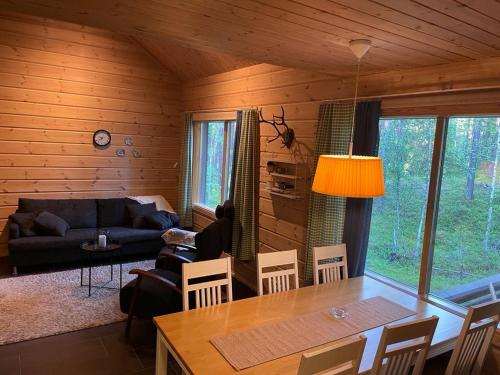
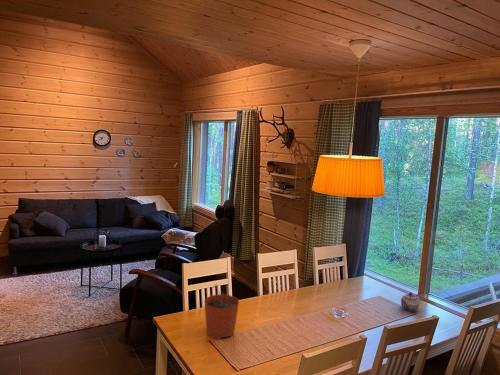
+ teapot (410, 300)
+ plant pot (221, 308)
